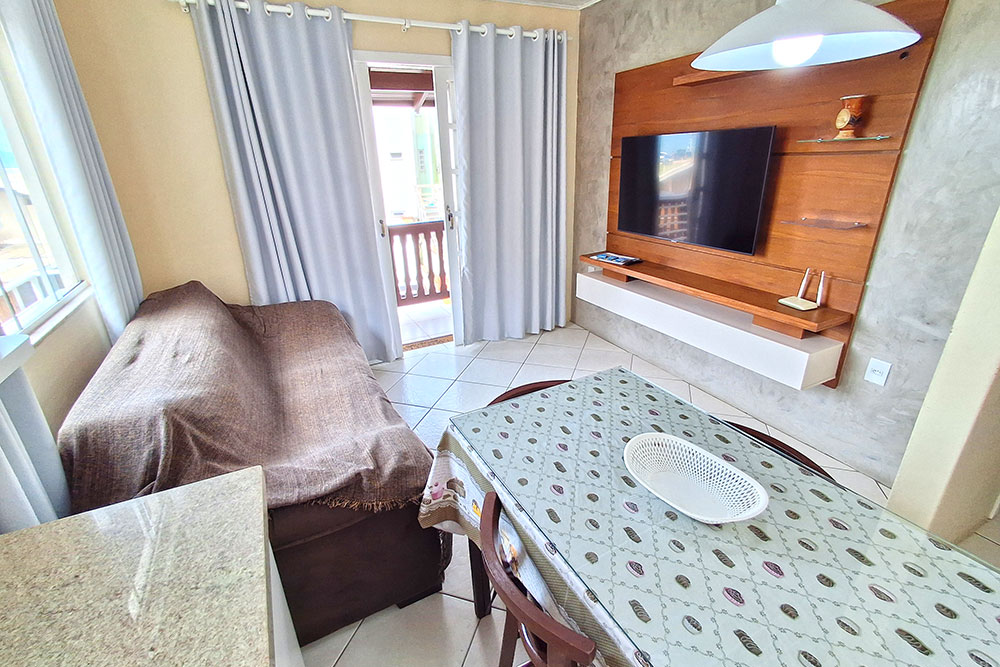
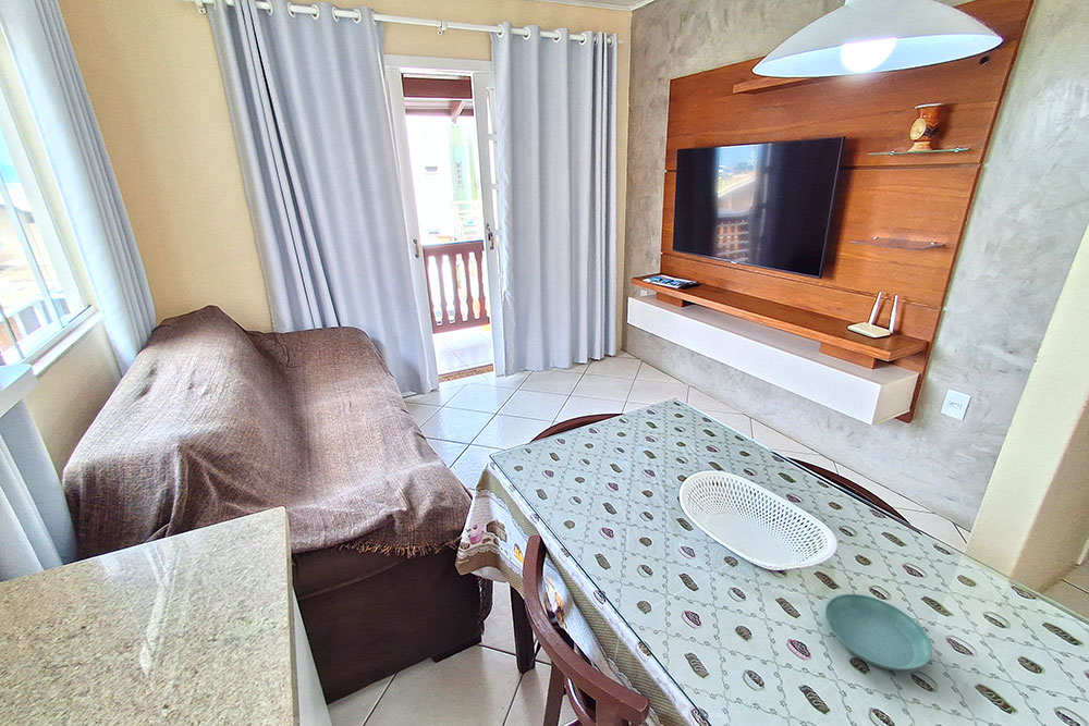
+ saucer (874, 633)
